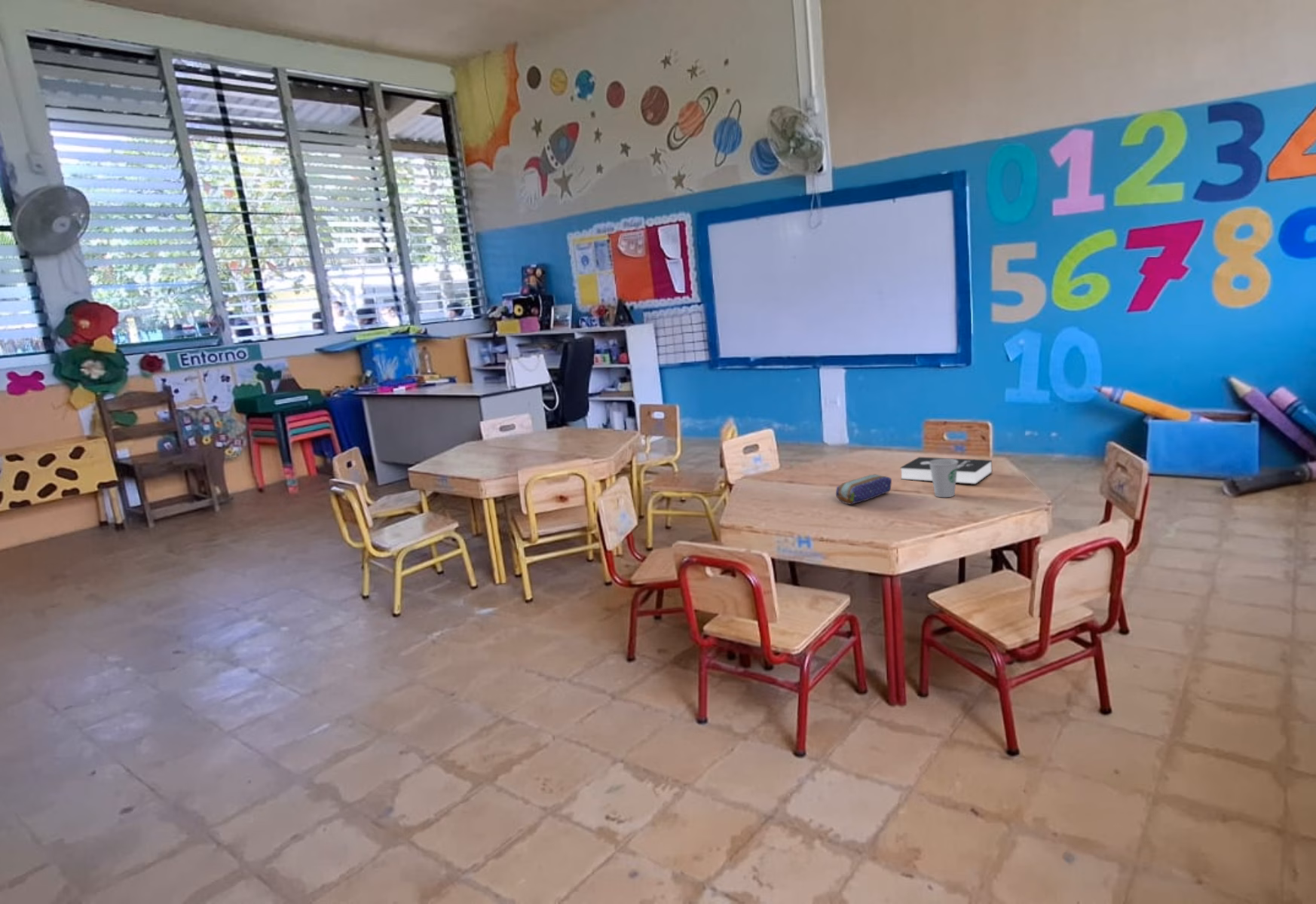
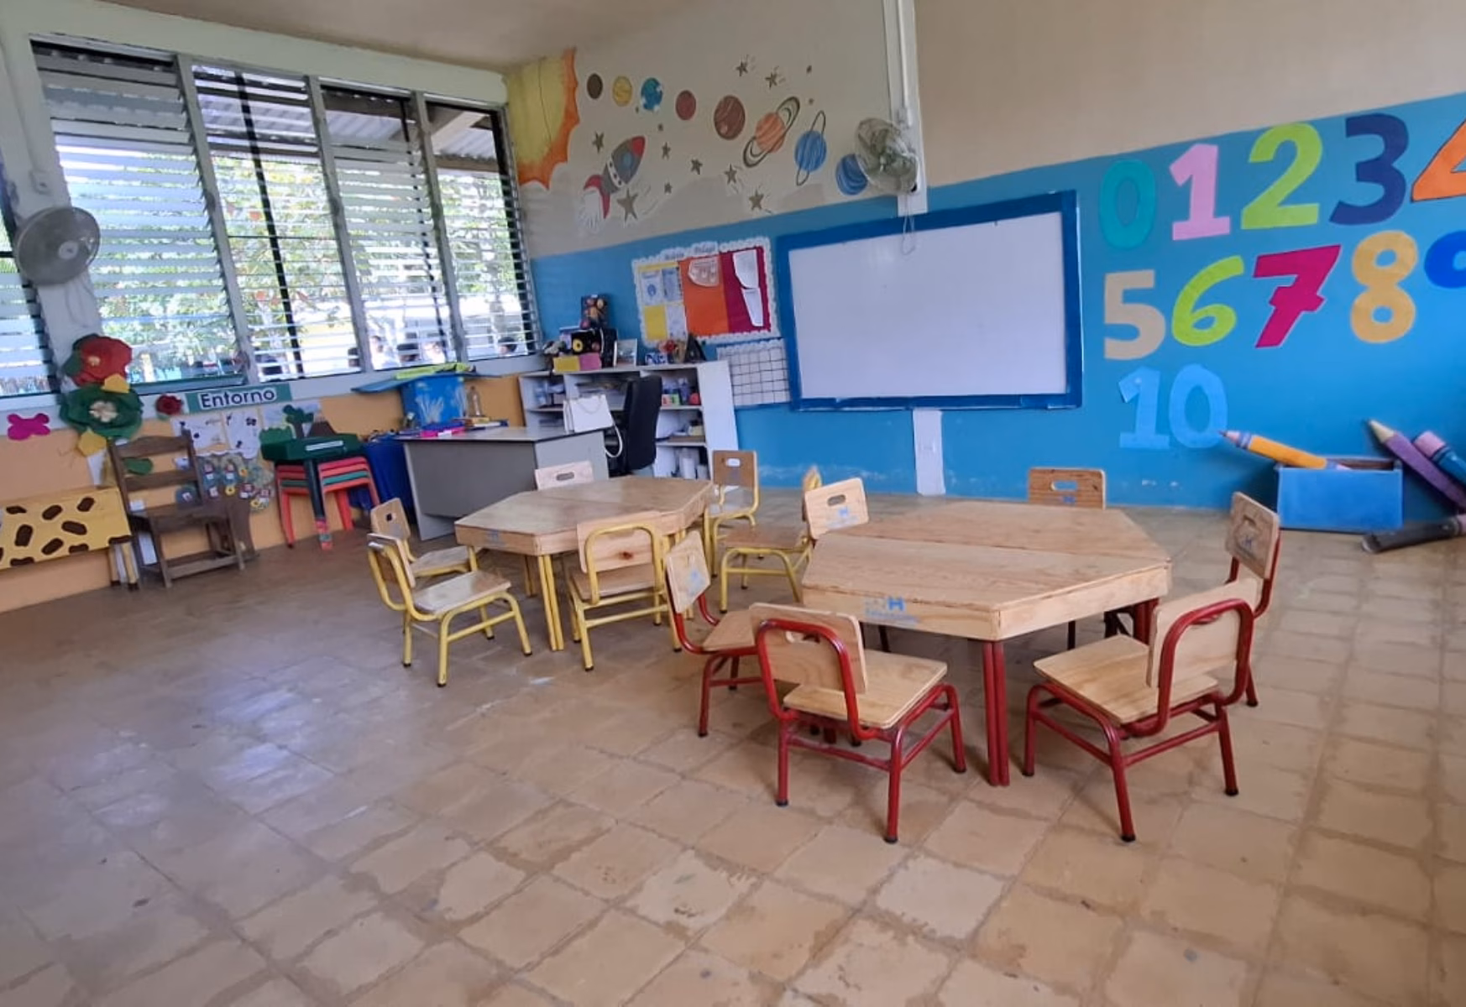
- booklet (956, 471)
- paper cup (944, 478)
- pencil case (863, 488)
